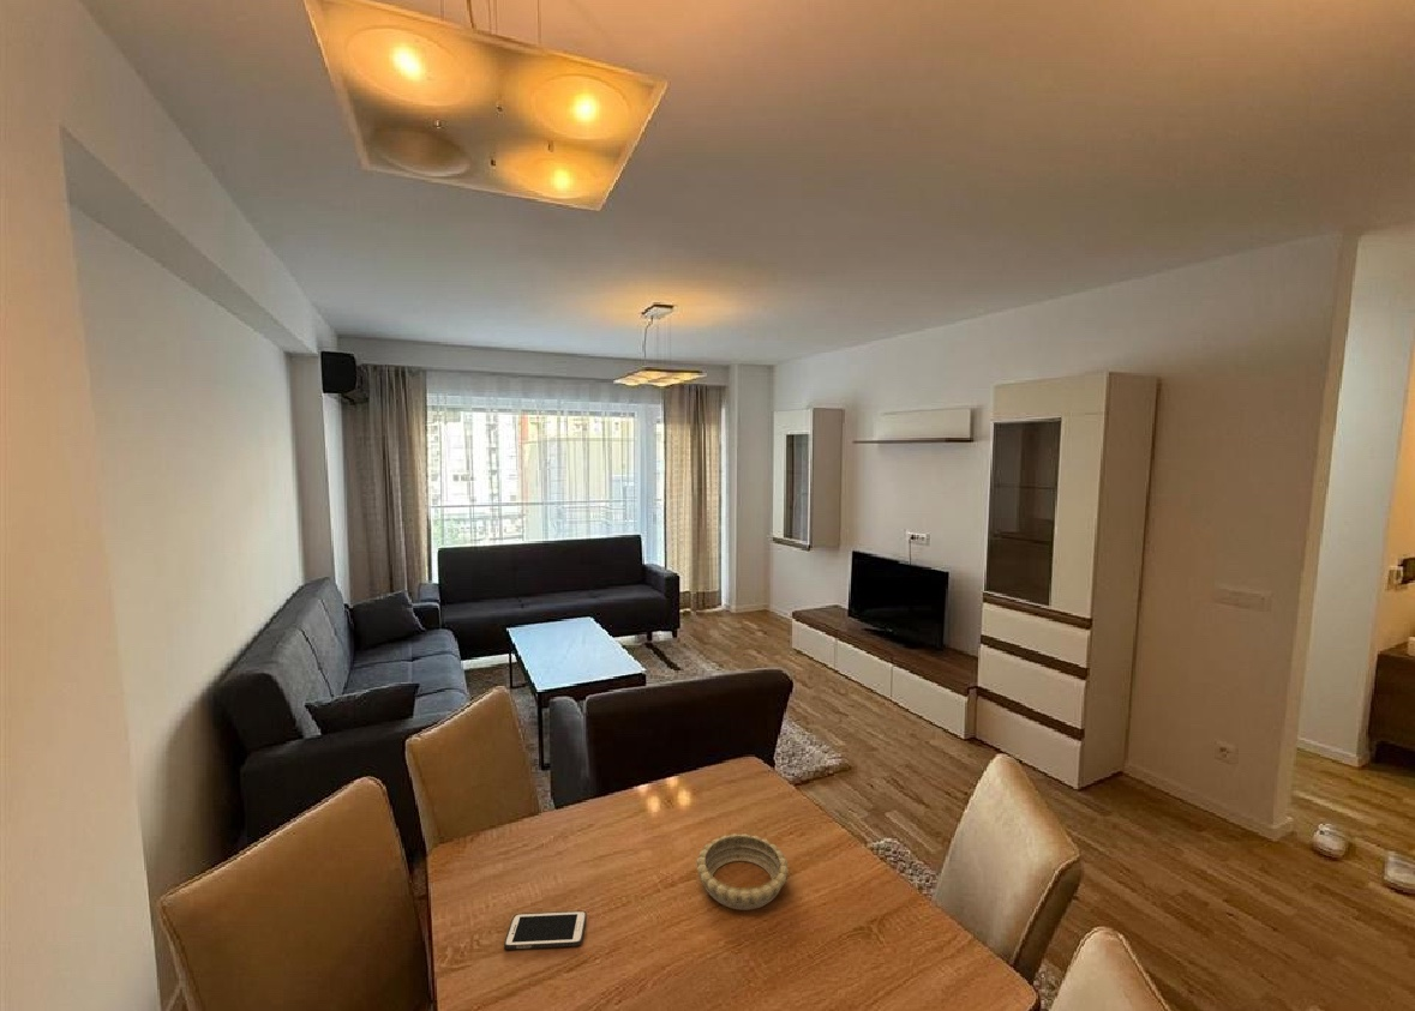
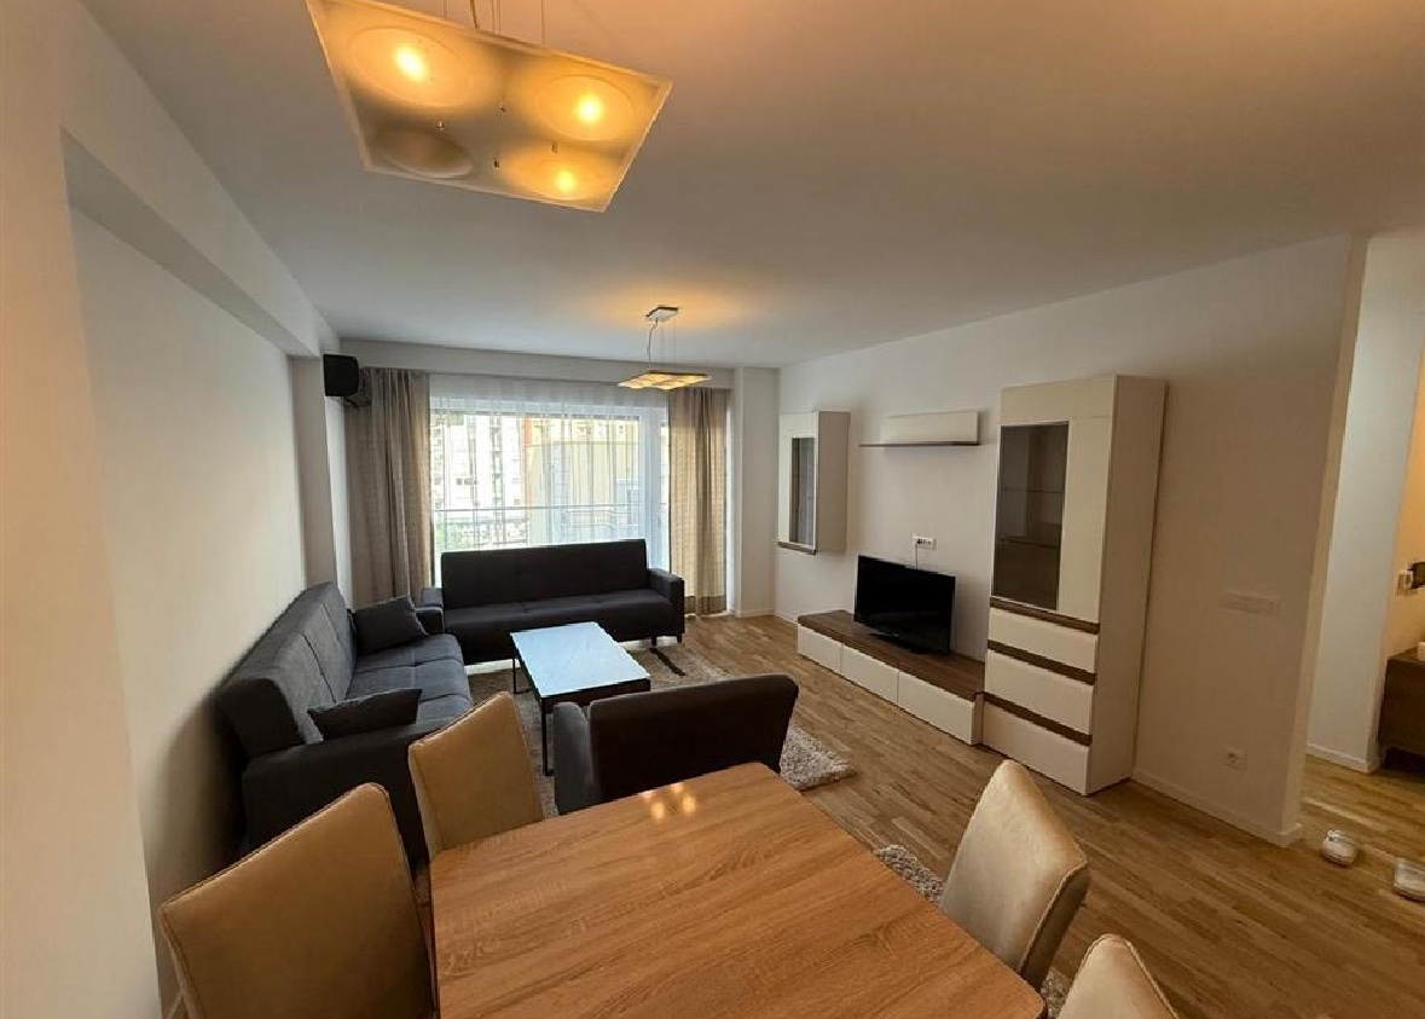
- cell phone (546, 929)
- decorative bowl (742, 860)
